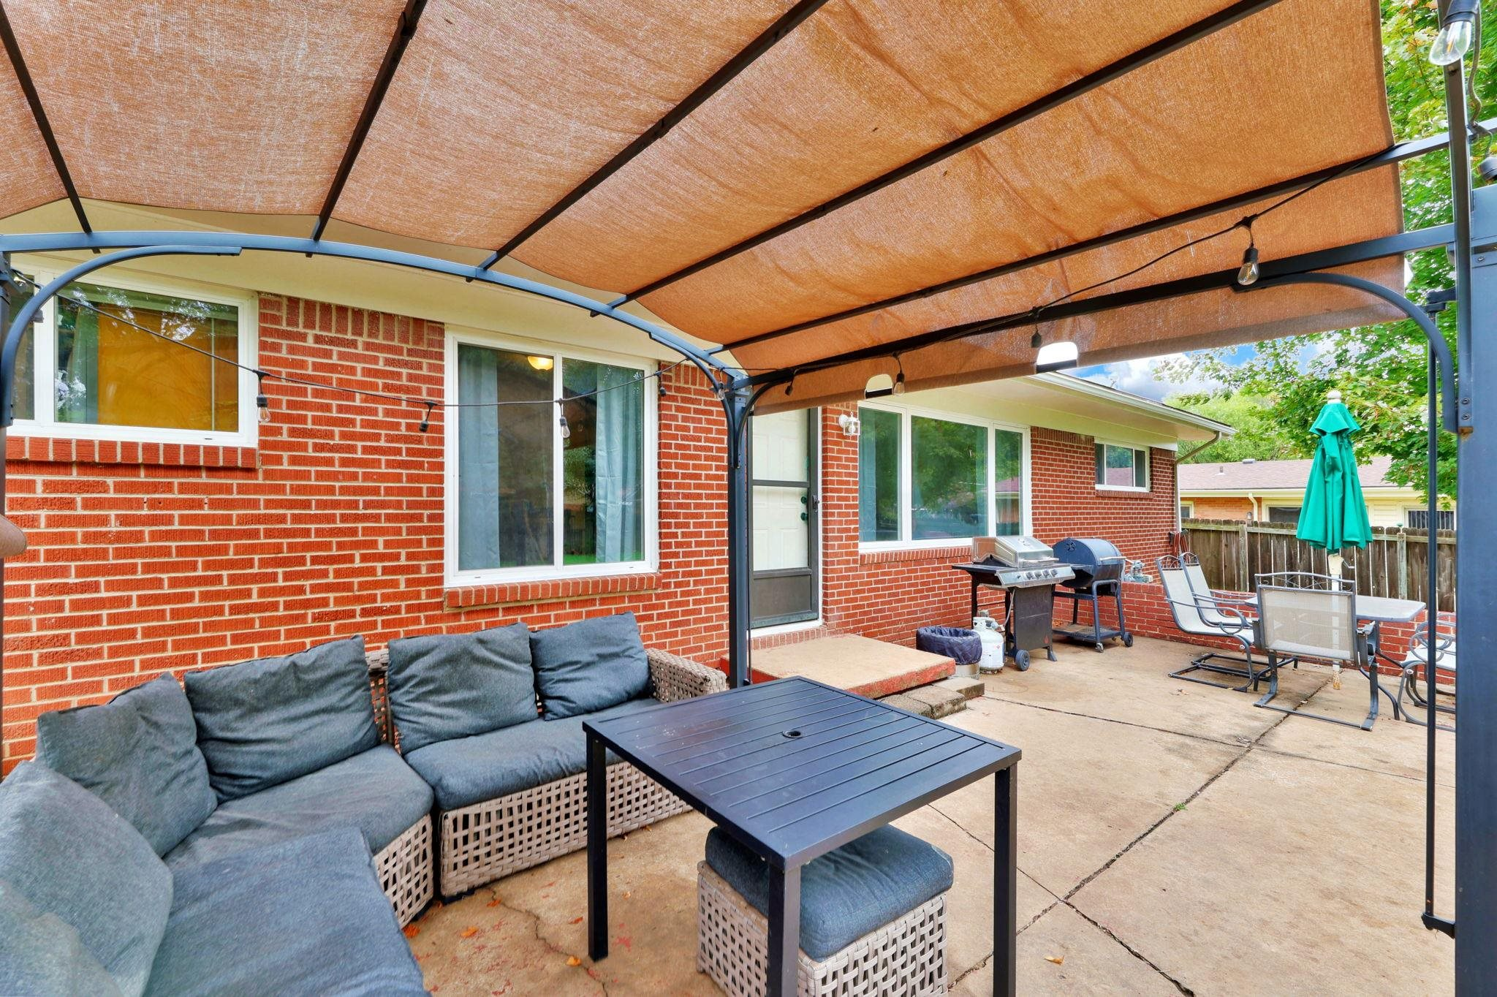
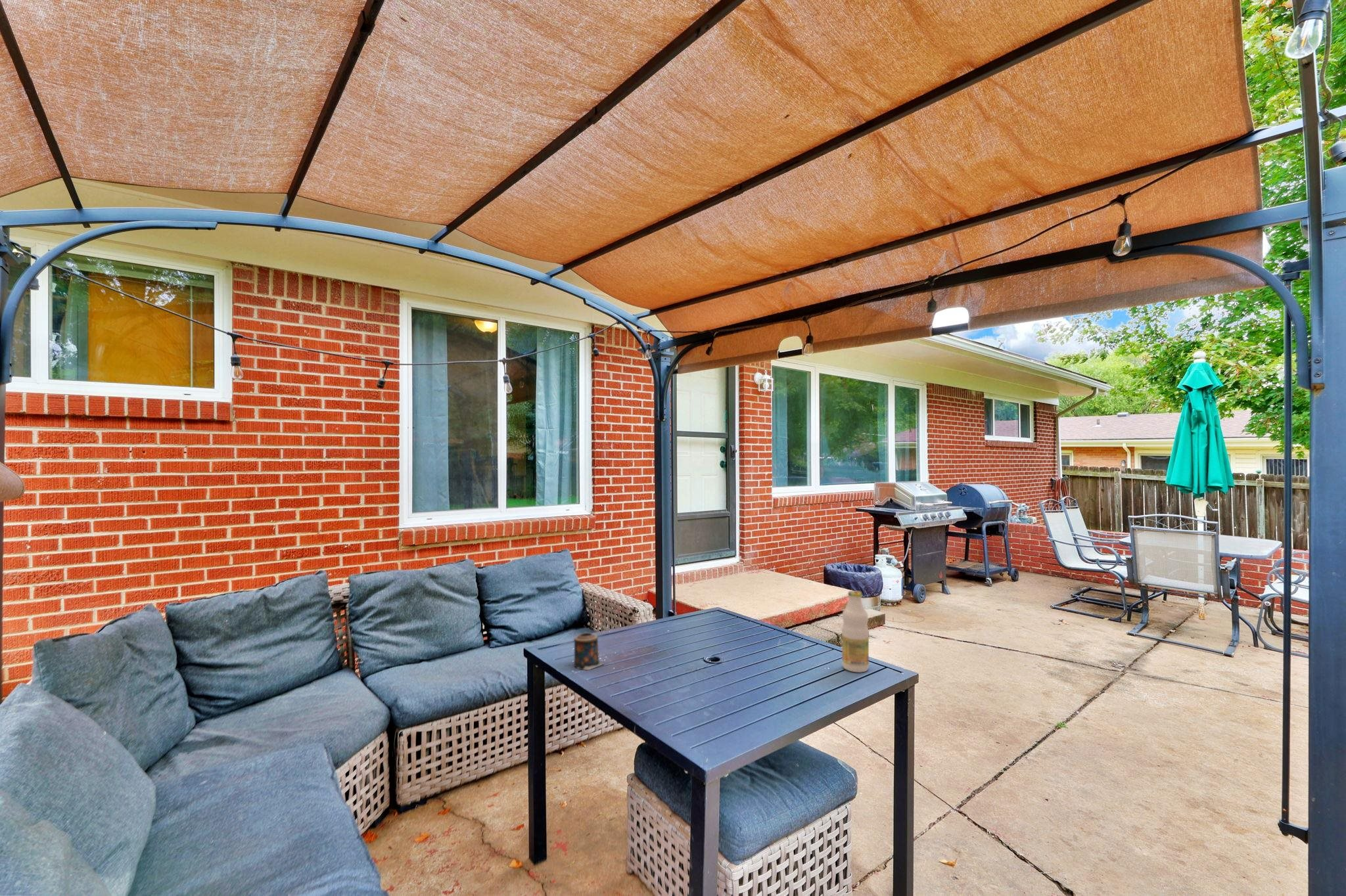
+ candle (590, 649)
+ bottle (855, 630)
